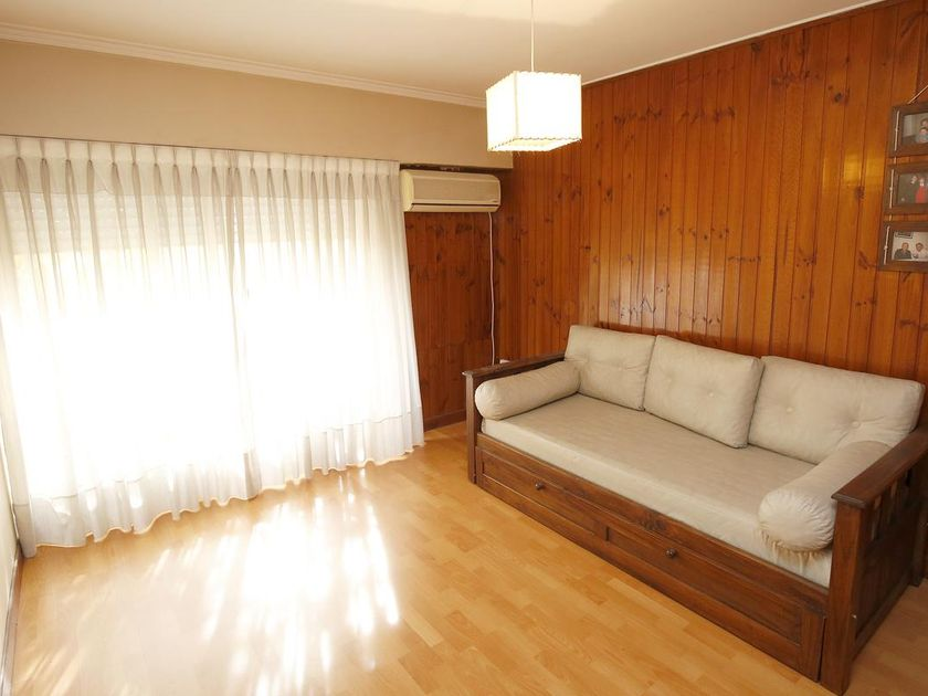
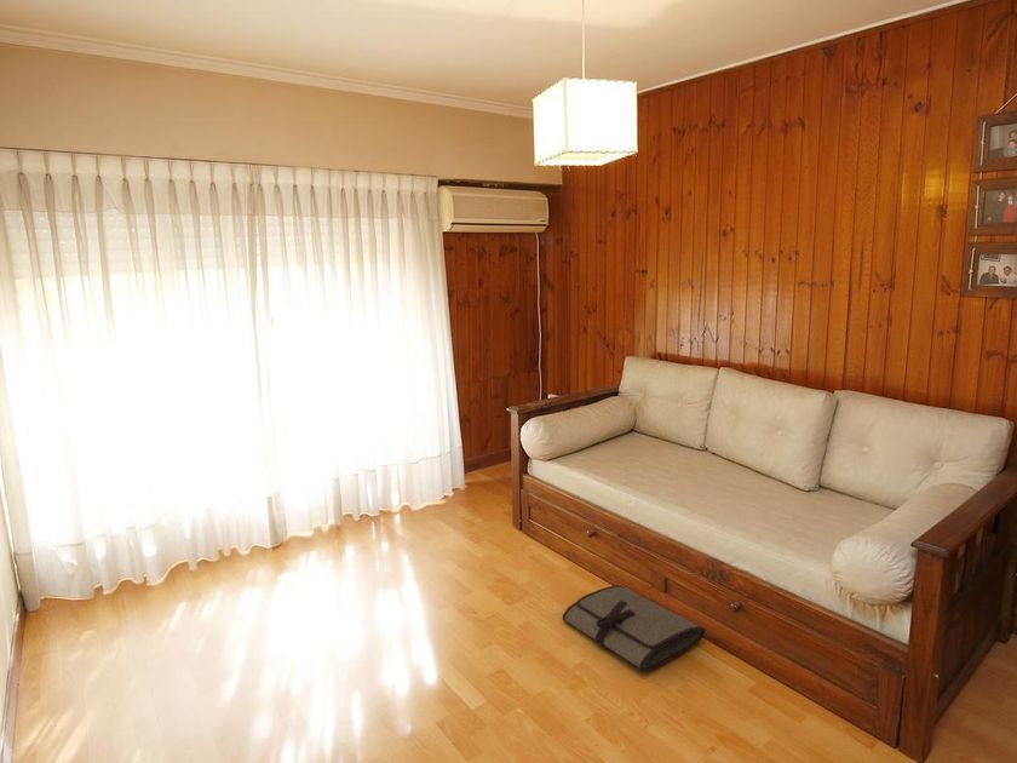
+ tool roll (631, 615)
